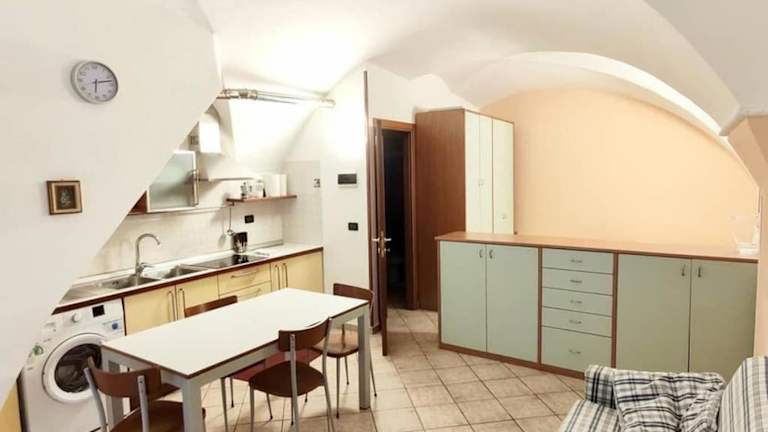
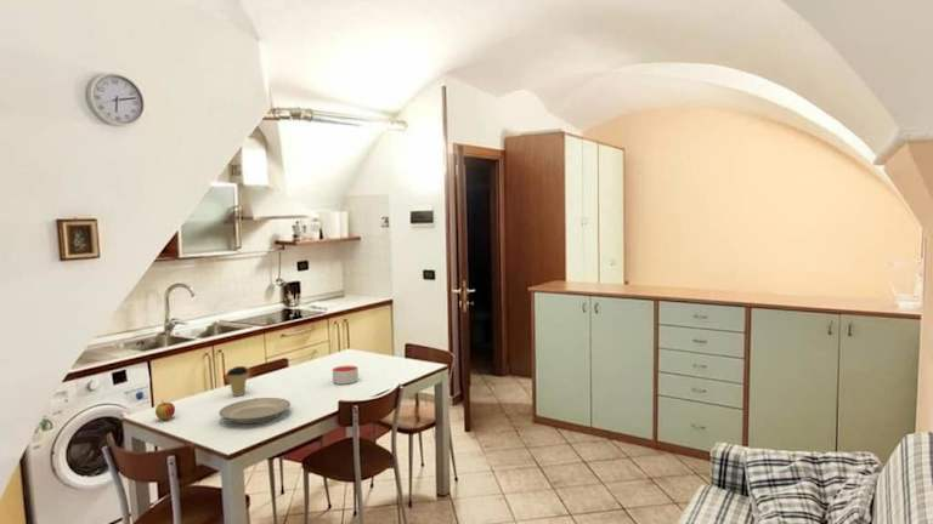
+ coffee cup (237, 381)
+ apple (165, 409)
+ plate (255, 411)
+ candle (345, 374)
